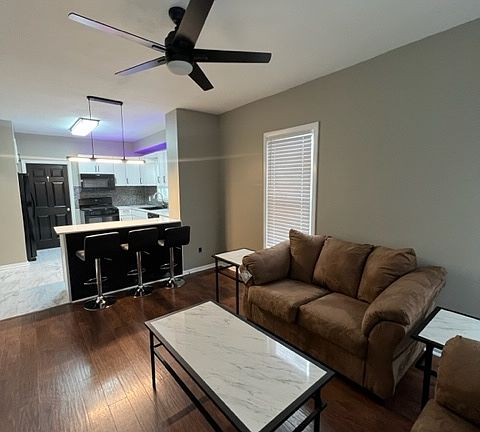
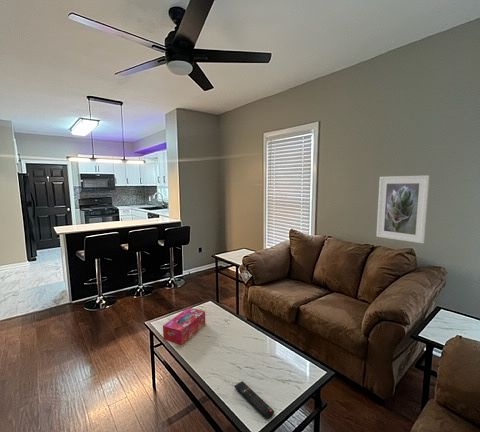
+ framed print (400, 208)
+ remote control (253, 399)
+ tissue box (185, 324)
